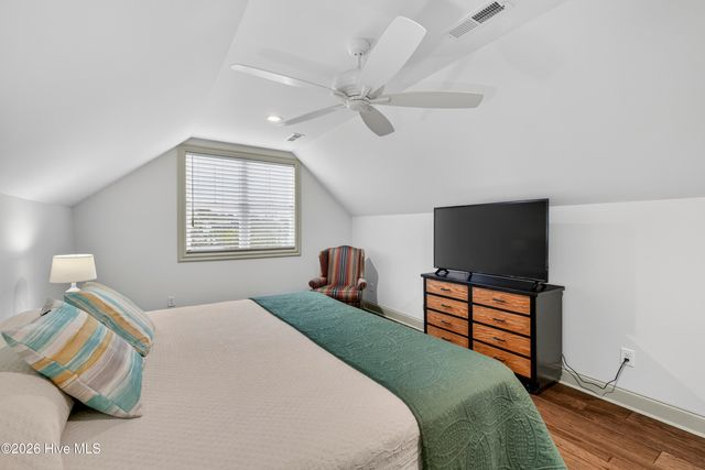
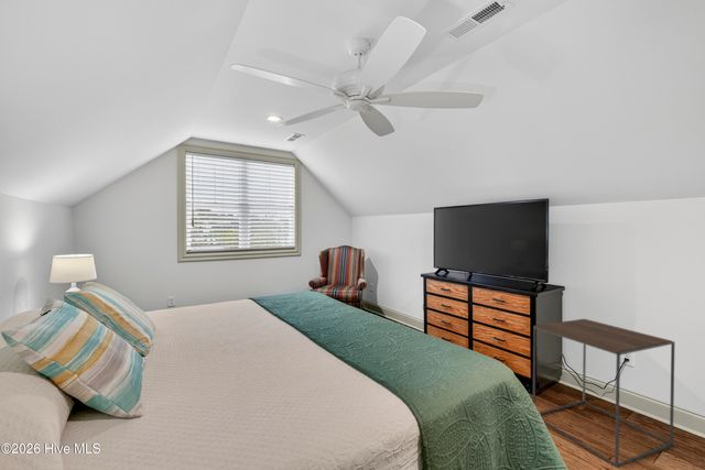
+ side table (584, 381)
